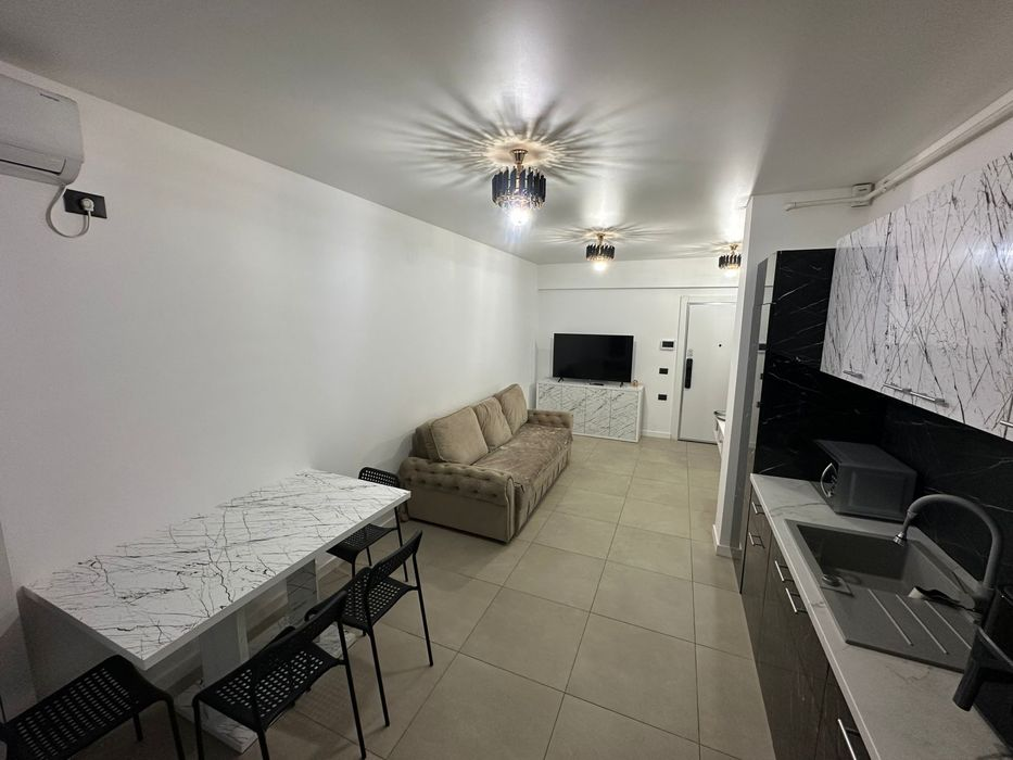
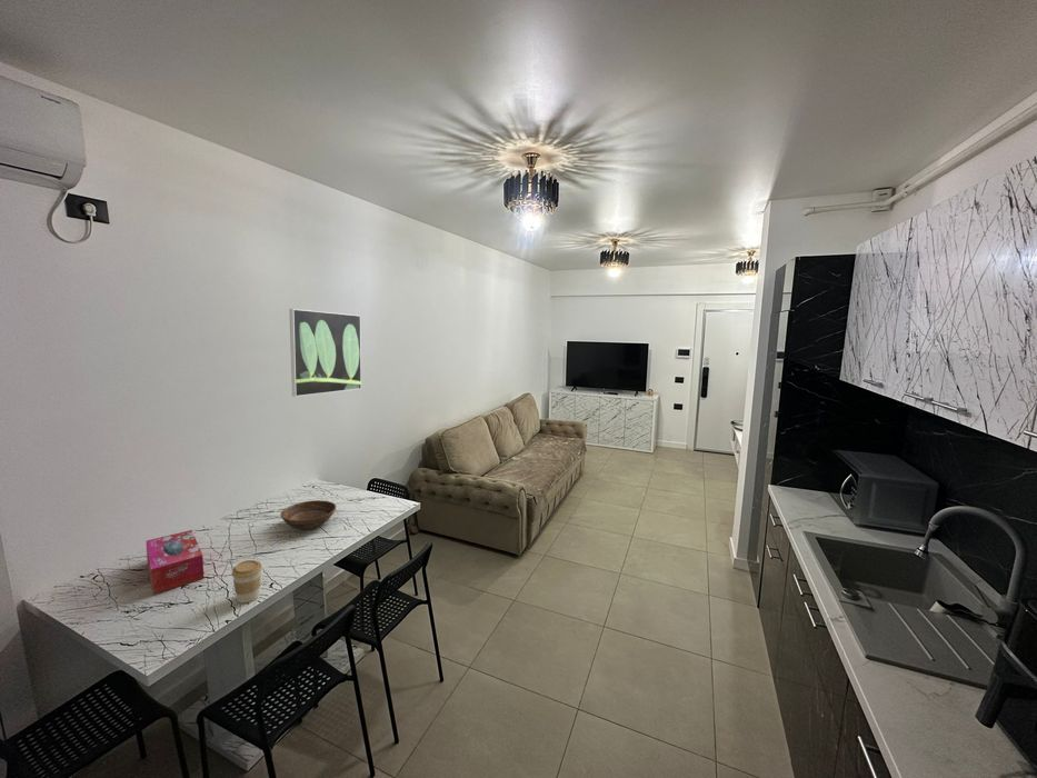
+ bowl (309, 517)
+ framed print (328, 352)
+ tissue box (173, 559)
+ coffee cup (247, 580)
